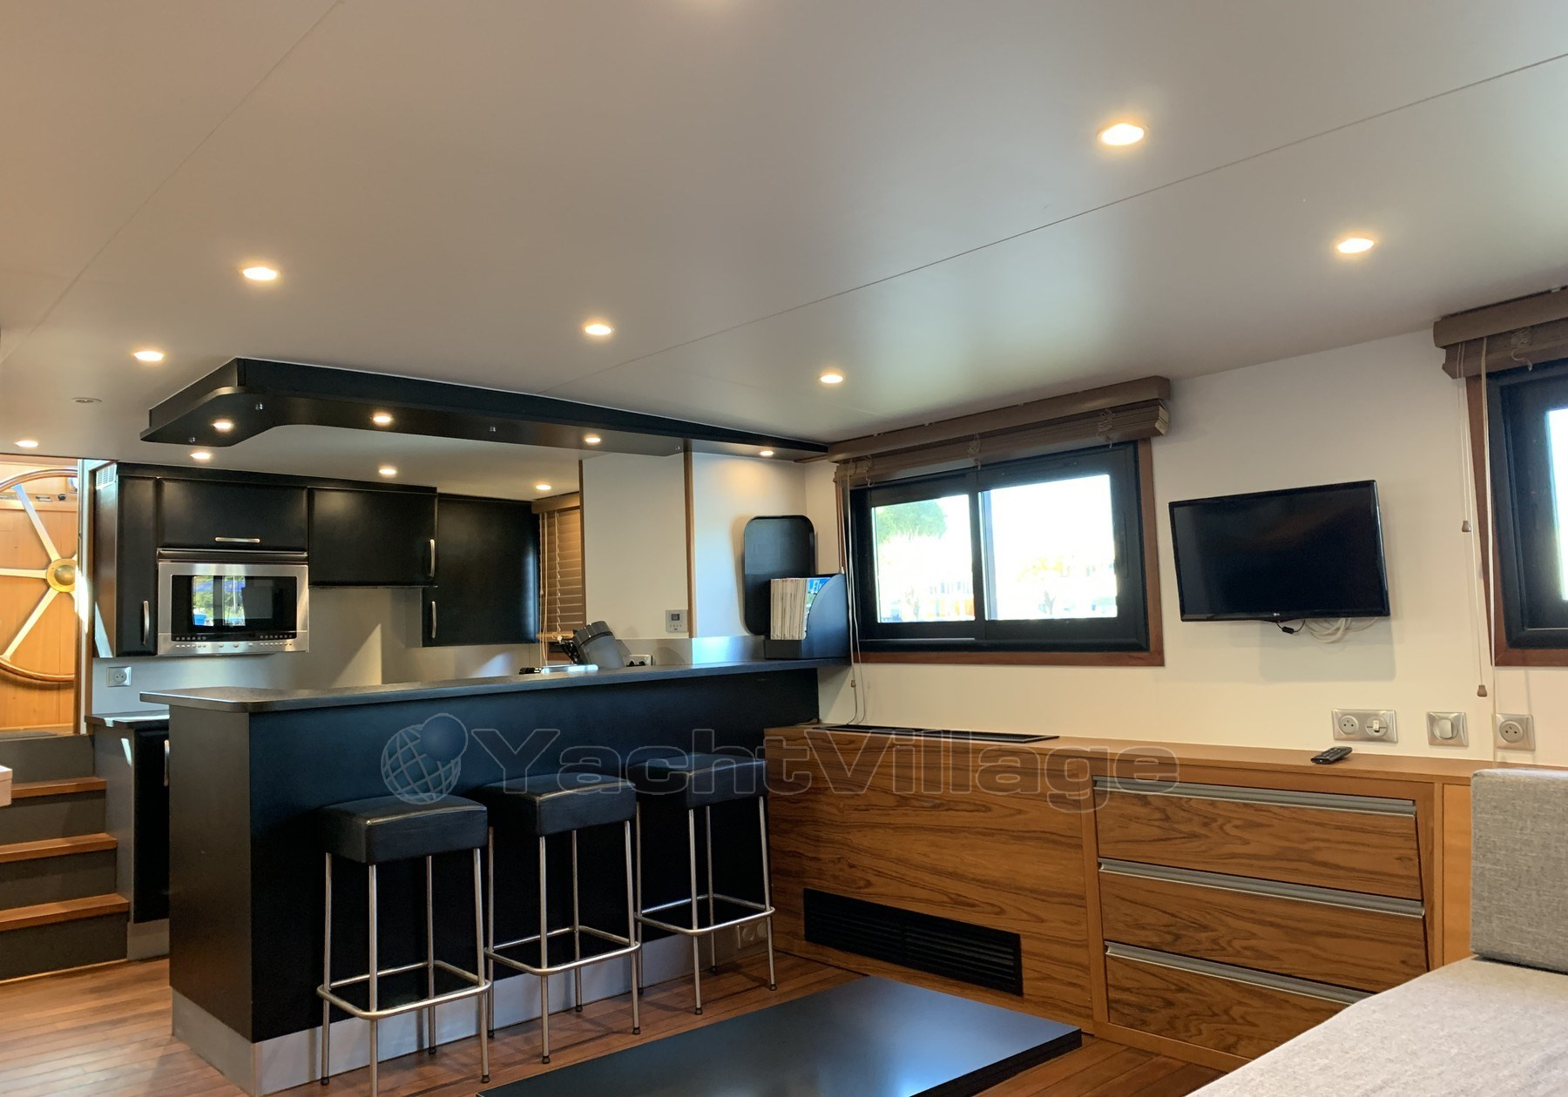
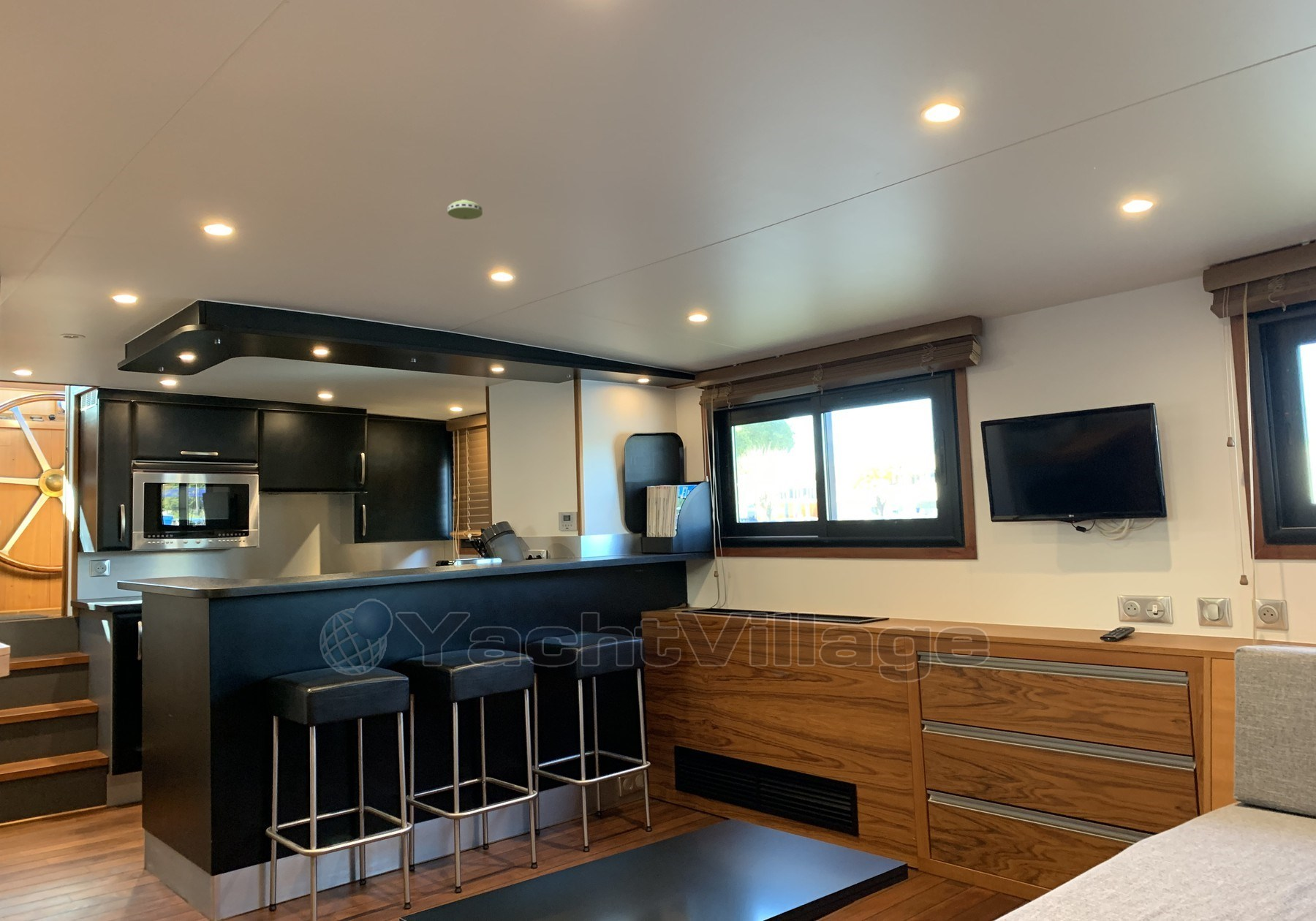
+ smoke detector (465, 210)
